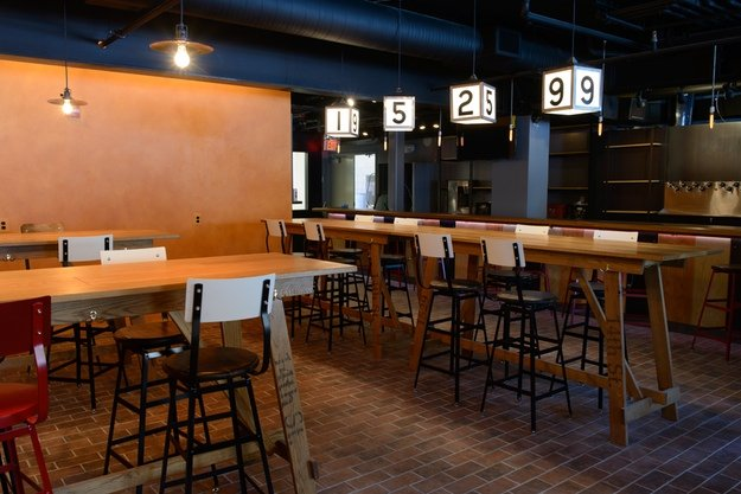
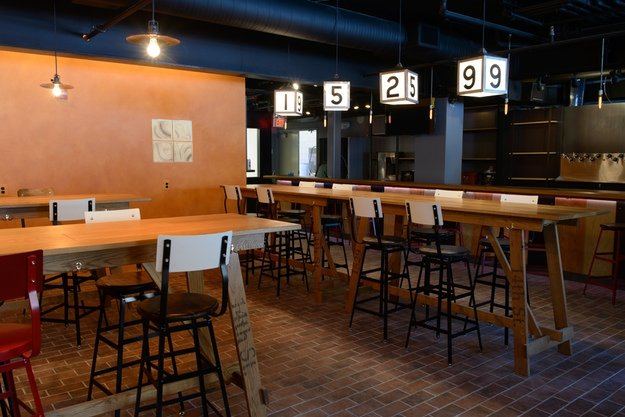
+ wall art (173, 140)
